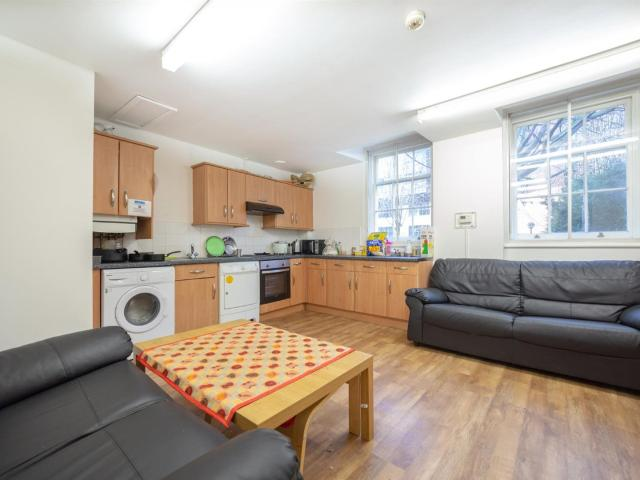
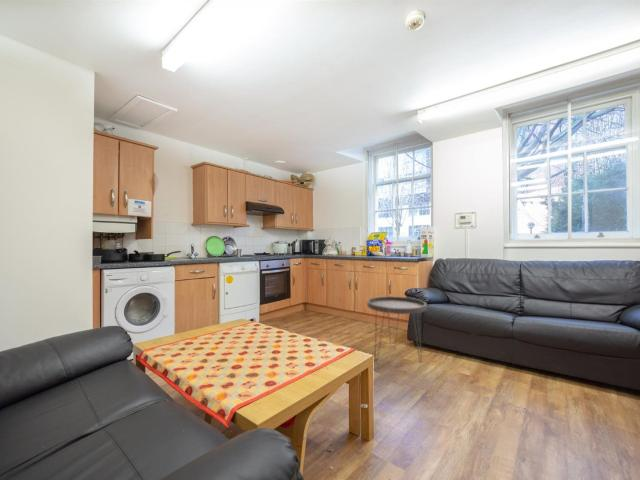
+ side table (397, 328)
